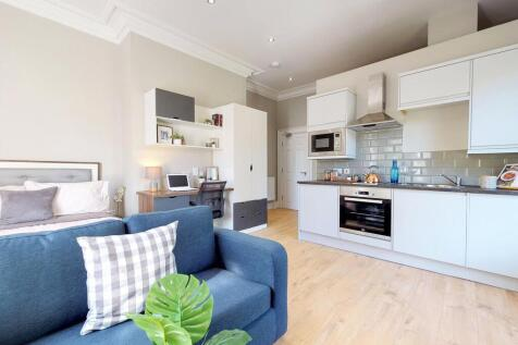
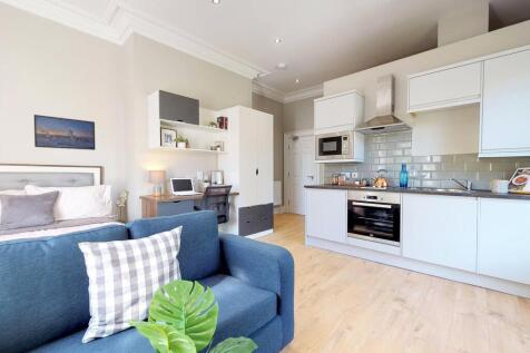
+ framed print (66, 133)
